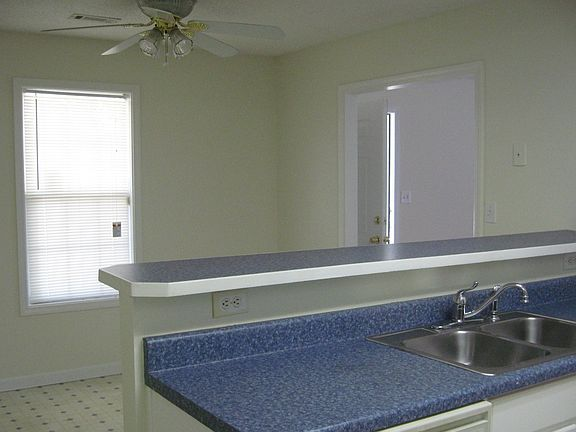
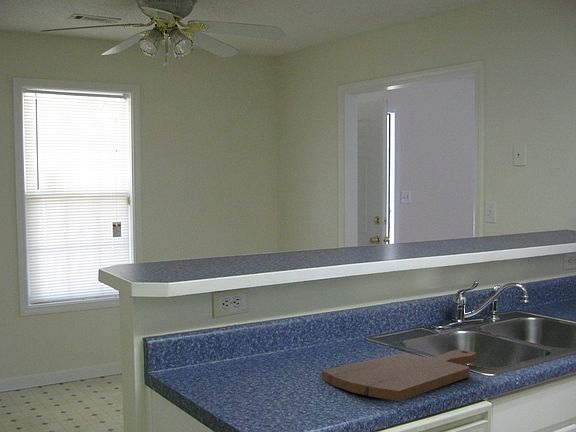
+ cutting board (405, 372)
